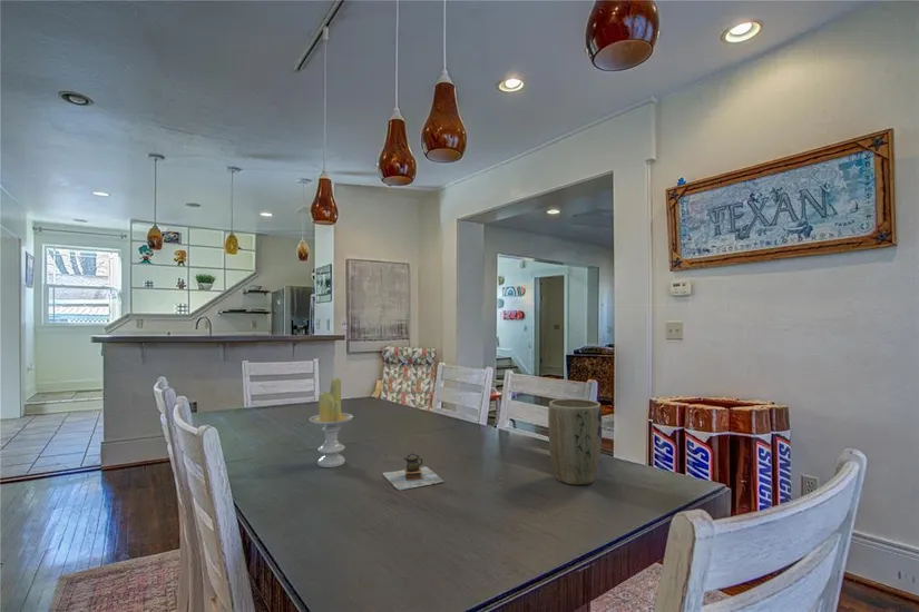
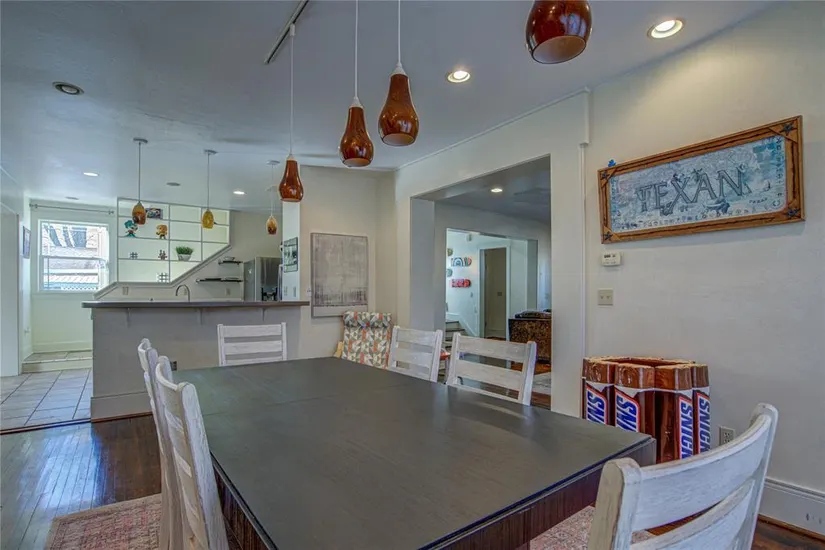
- candle (331, 421)
- plant pot (575, 441)
- teapot (412, 465)
